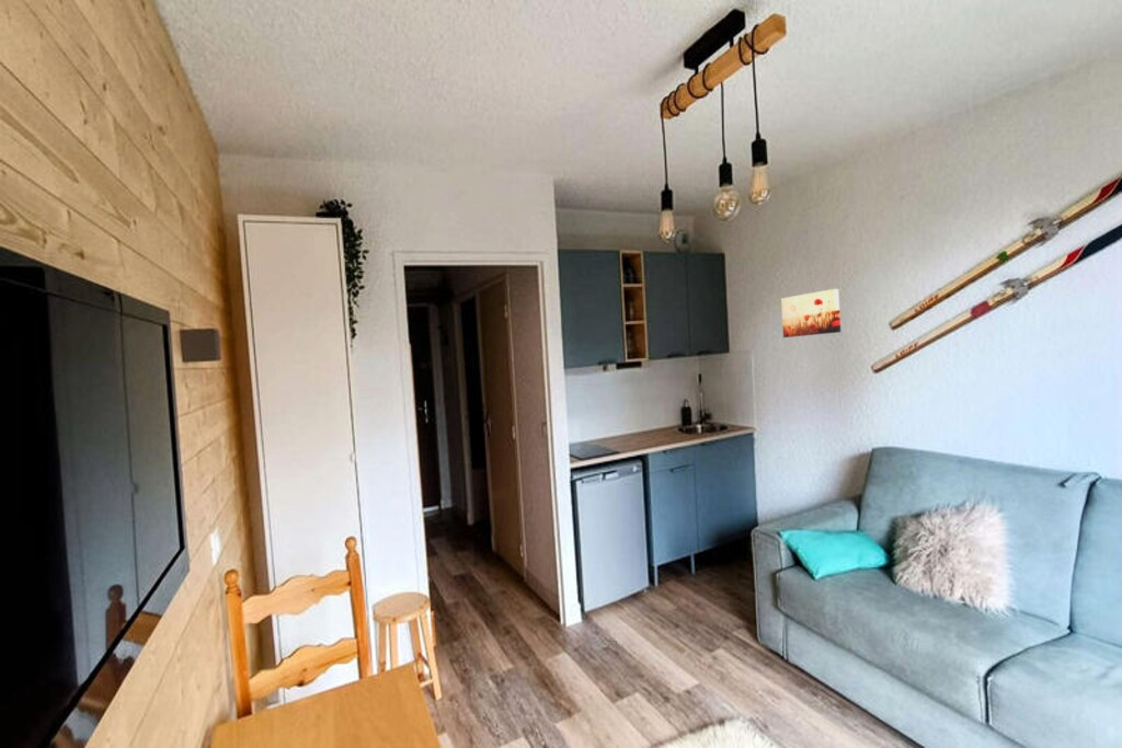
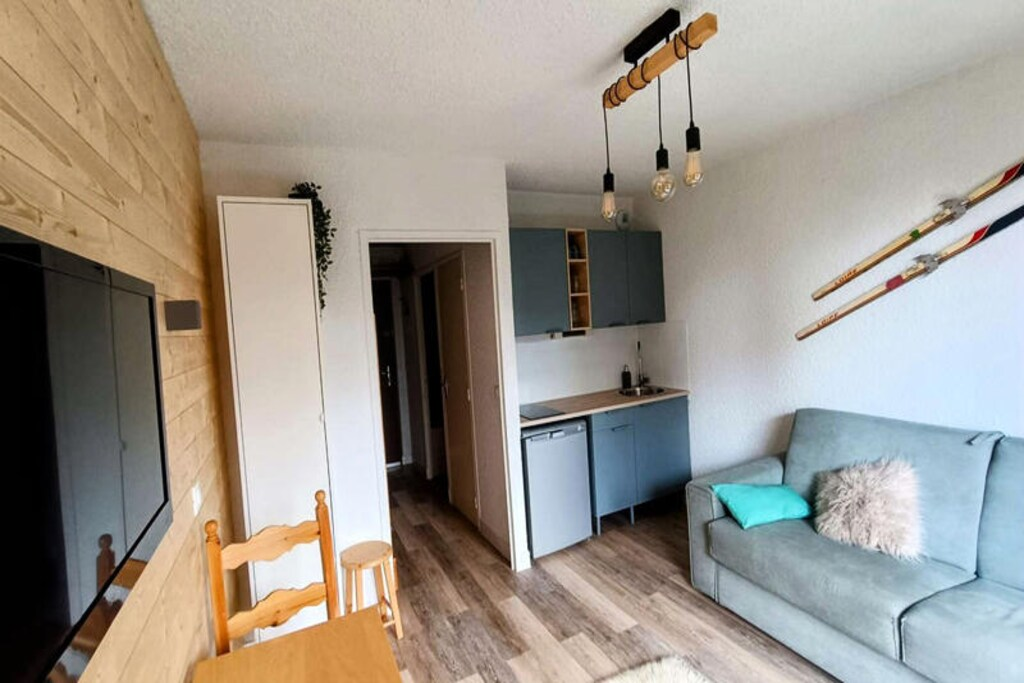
- wall art (809, 314)
